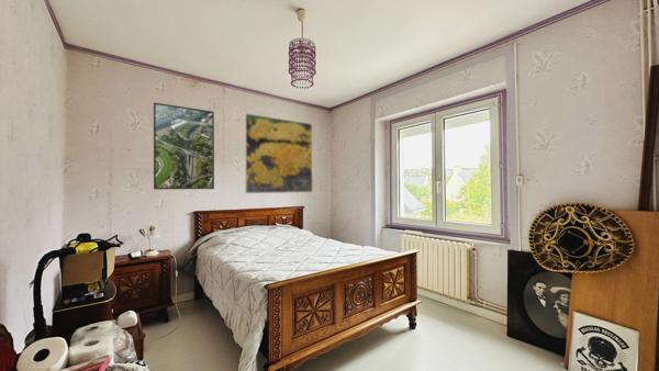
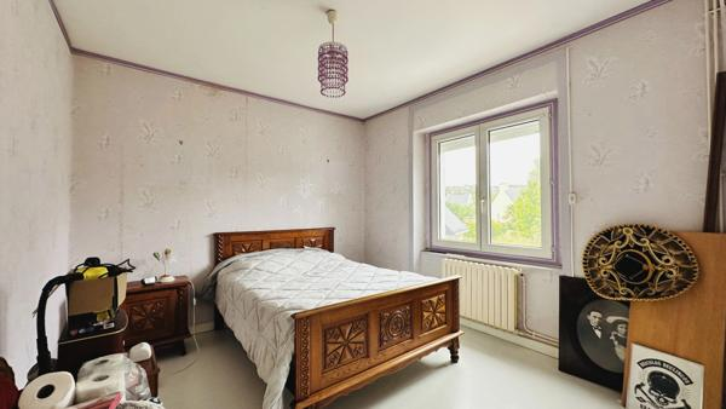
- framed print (280, 156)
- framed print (185, 148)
